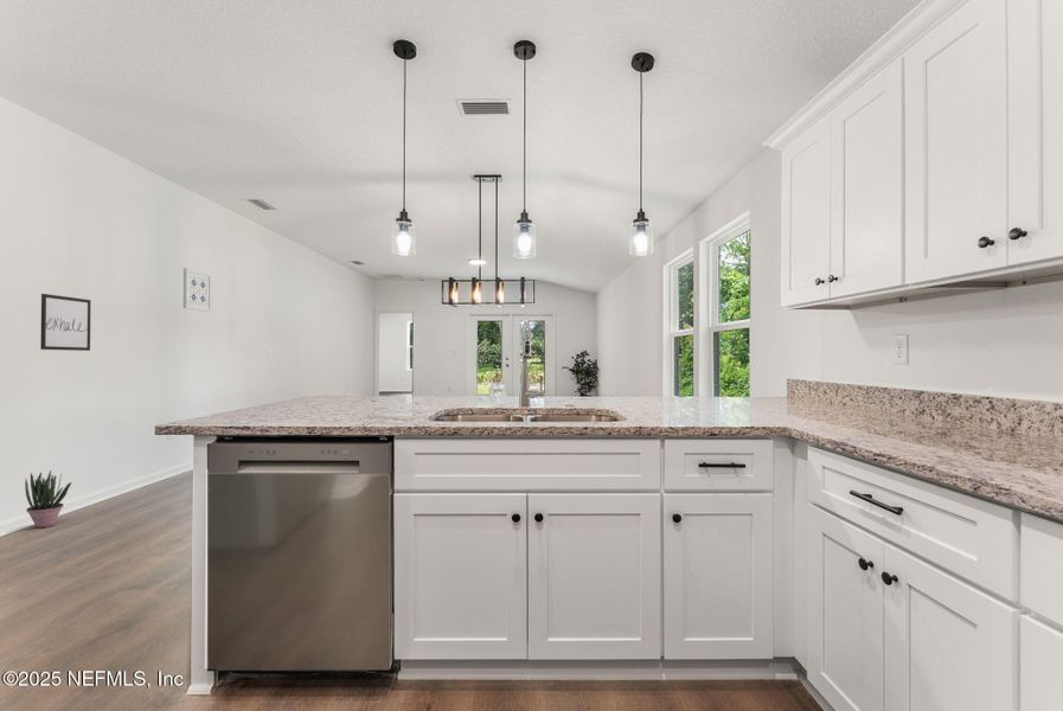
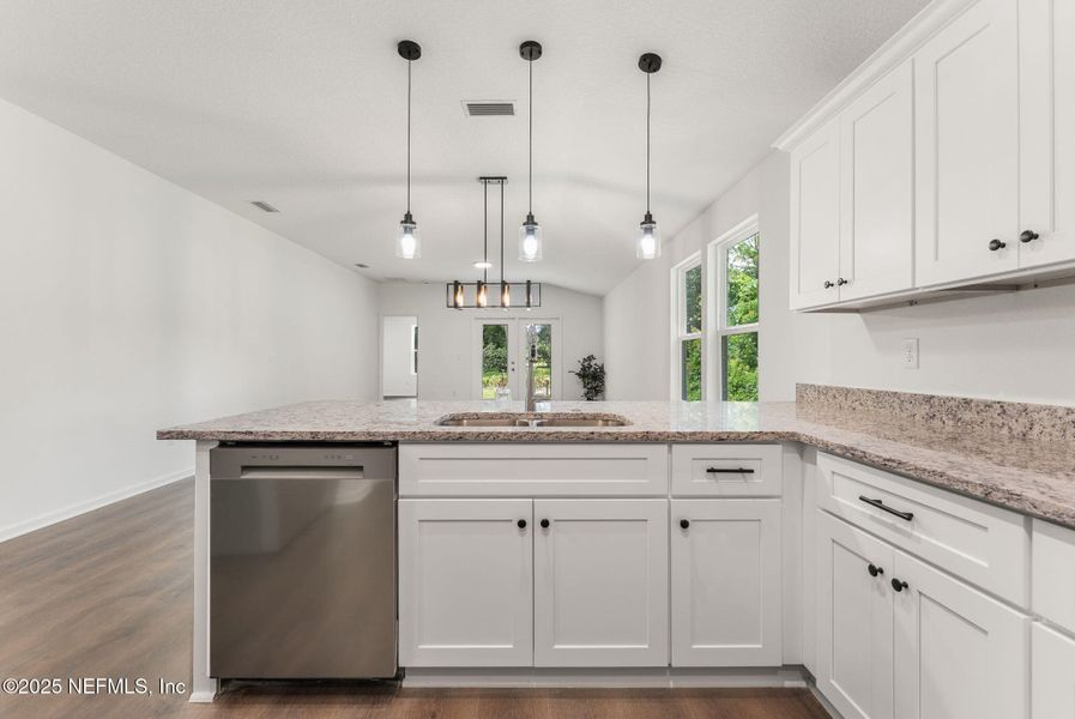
- potted plant (46, 498)
- wall art (197, 290)
- wall art (66, 324)
